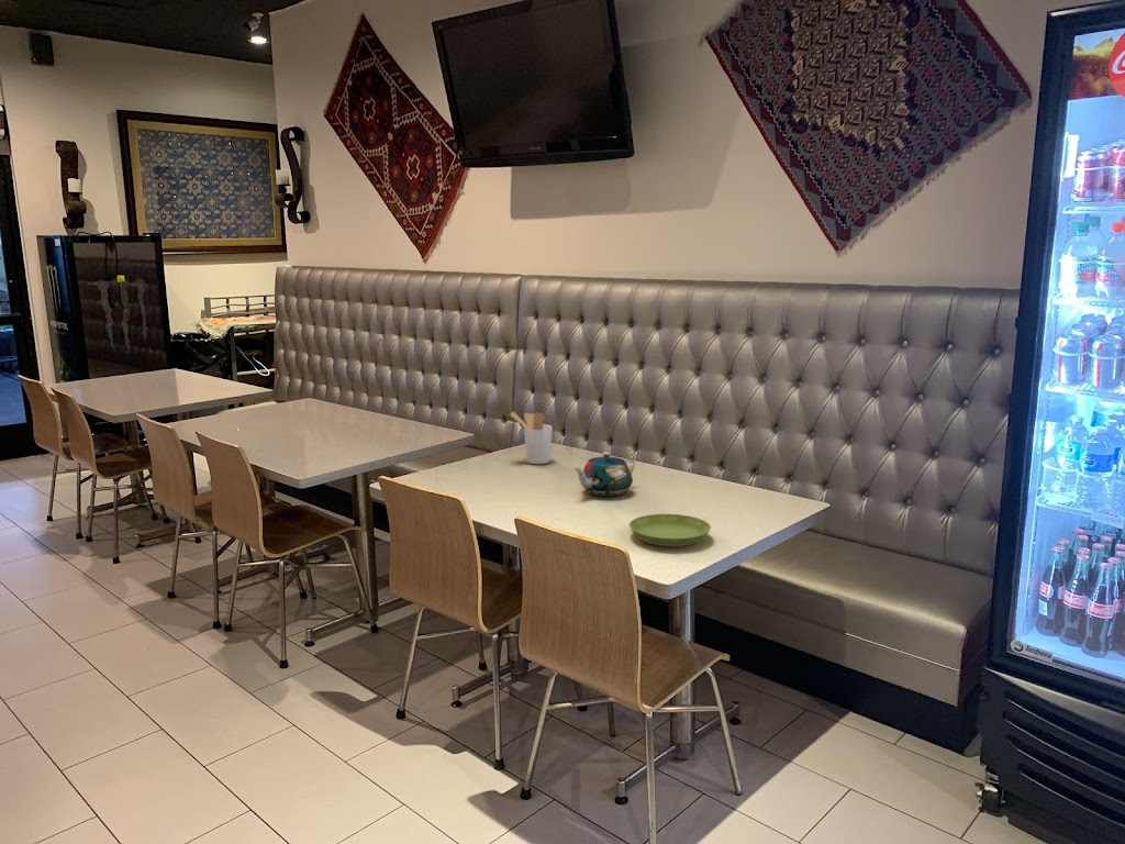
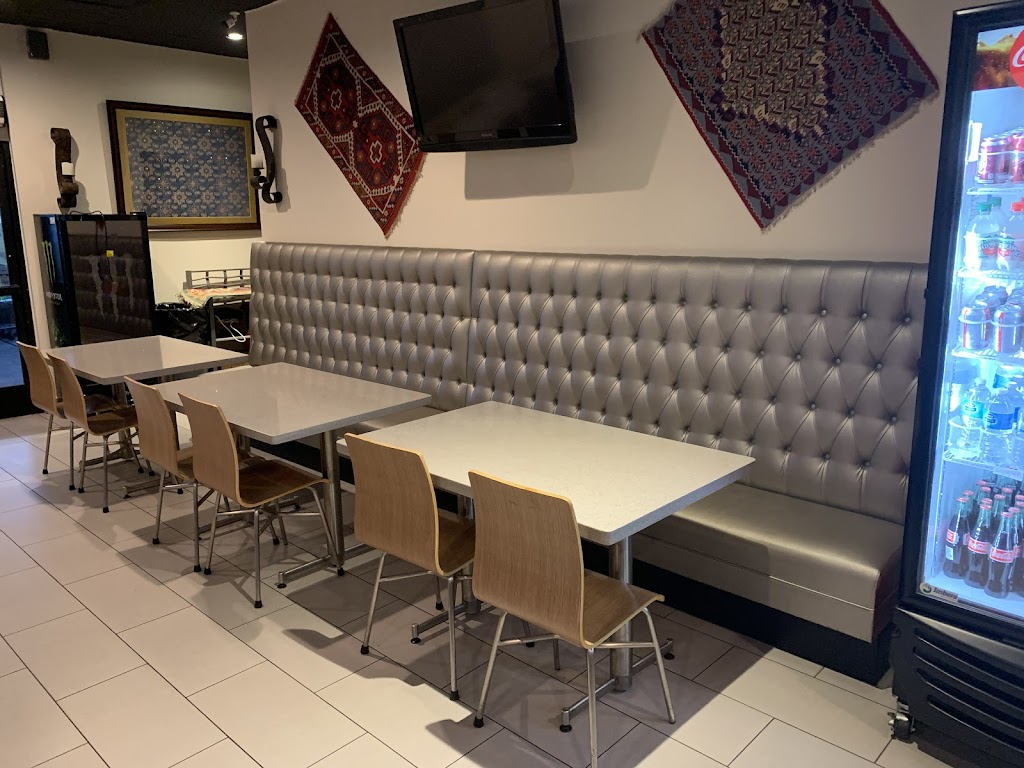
- teapot (604, 473)
- saucer (669, 531)
- utensil holder (531, 435)
